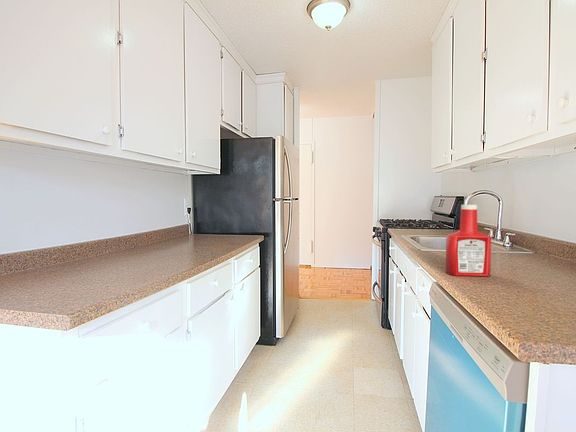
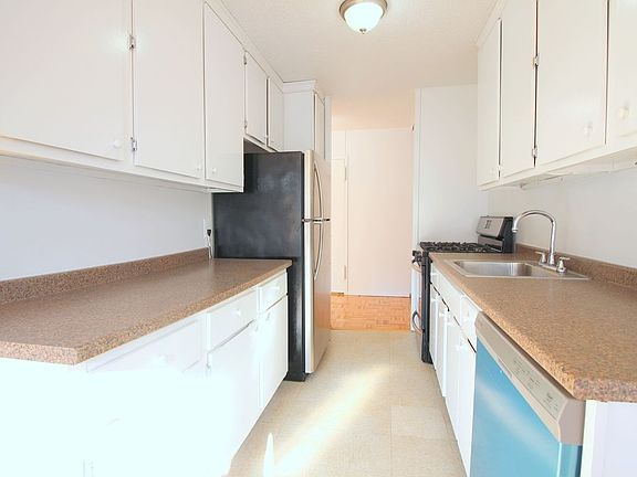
- soap bottle (468, 239)
